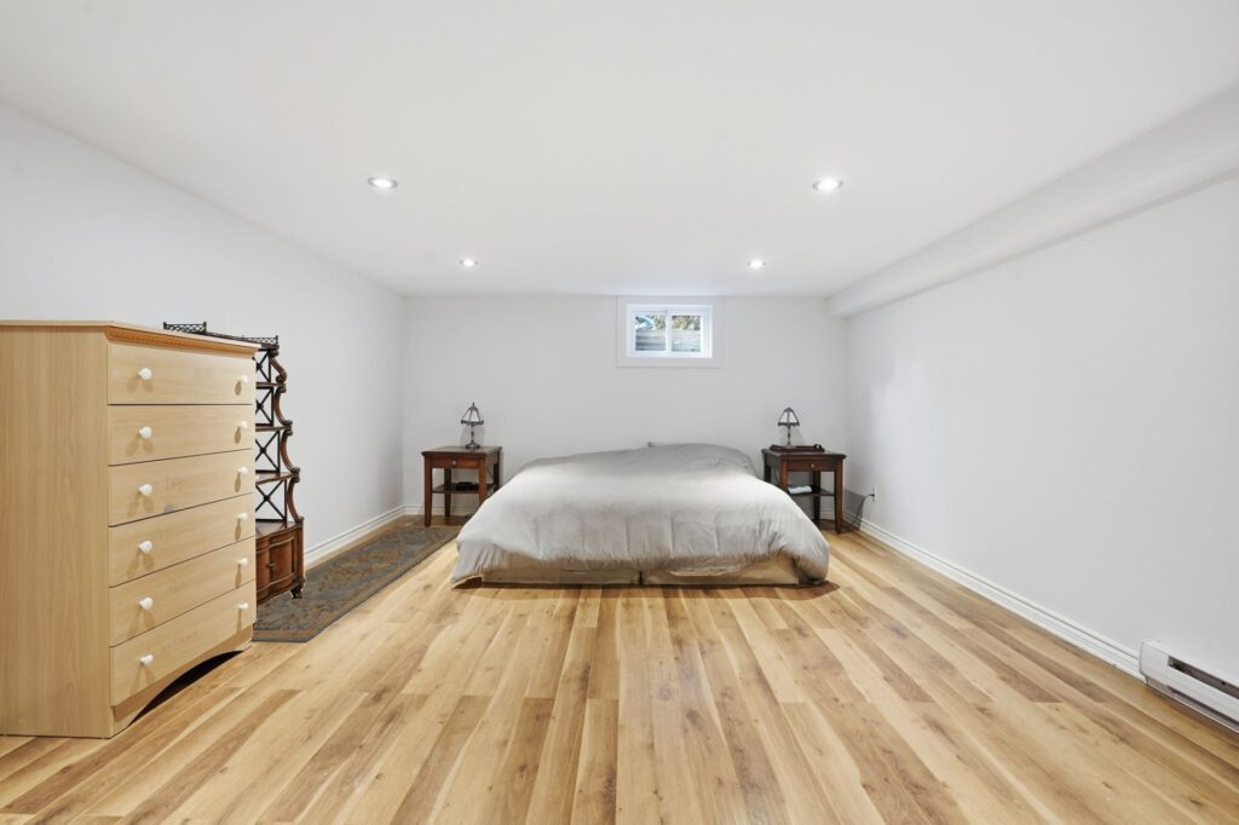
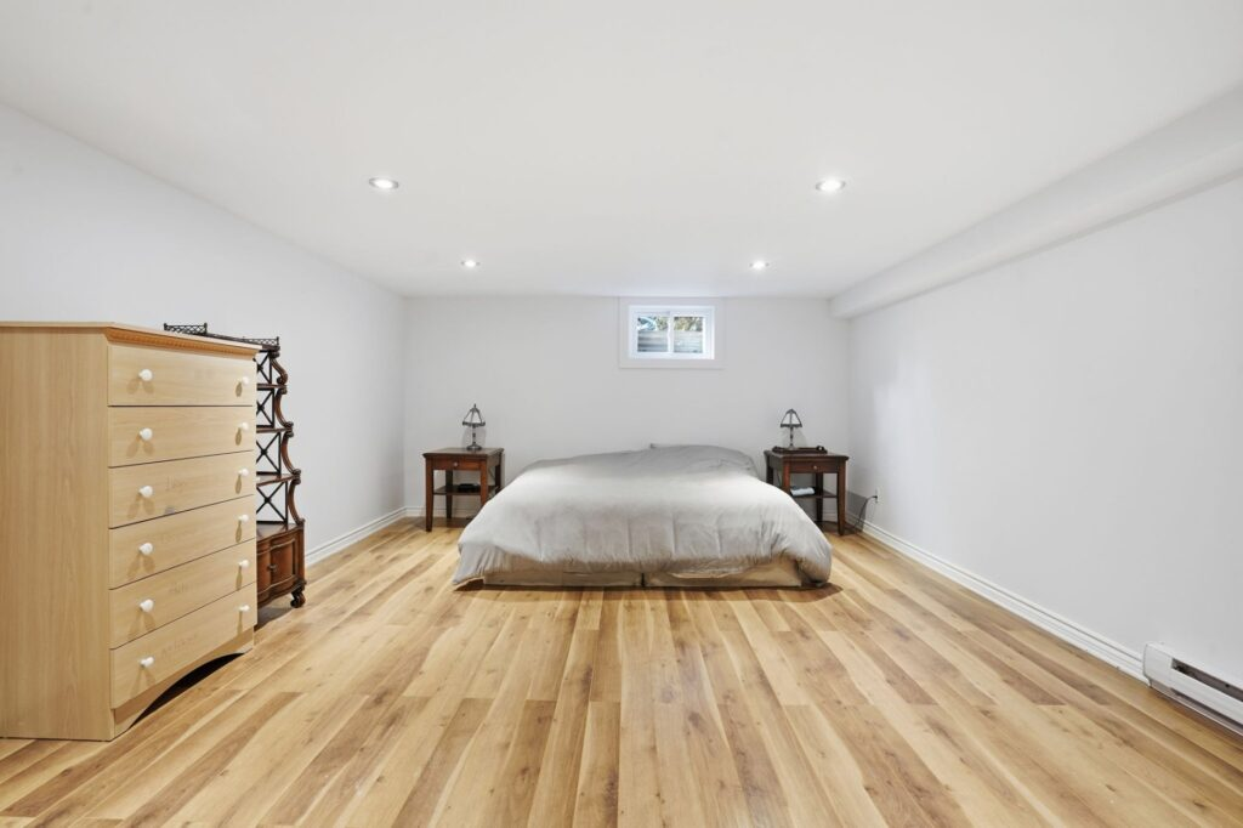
- rug (365, 564)
